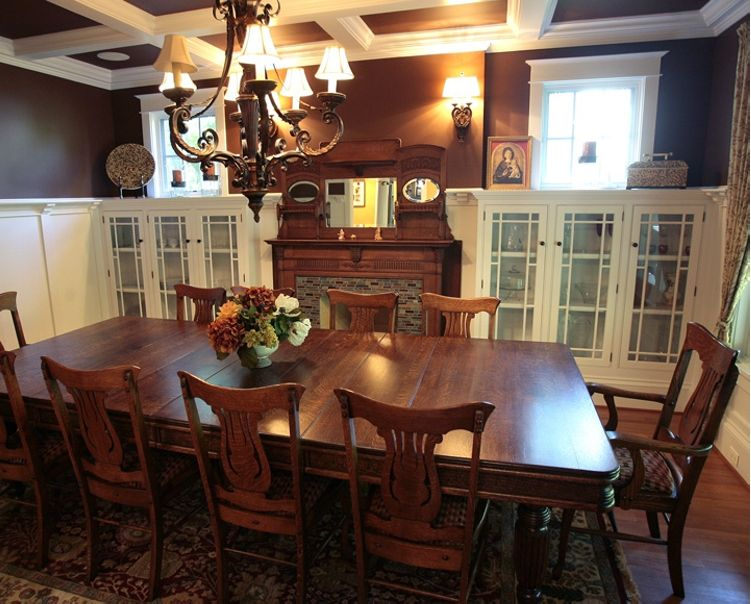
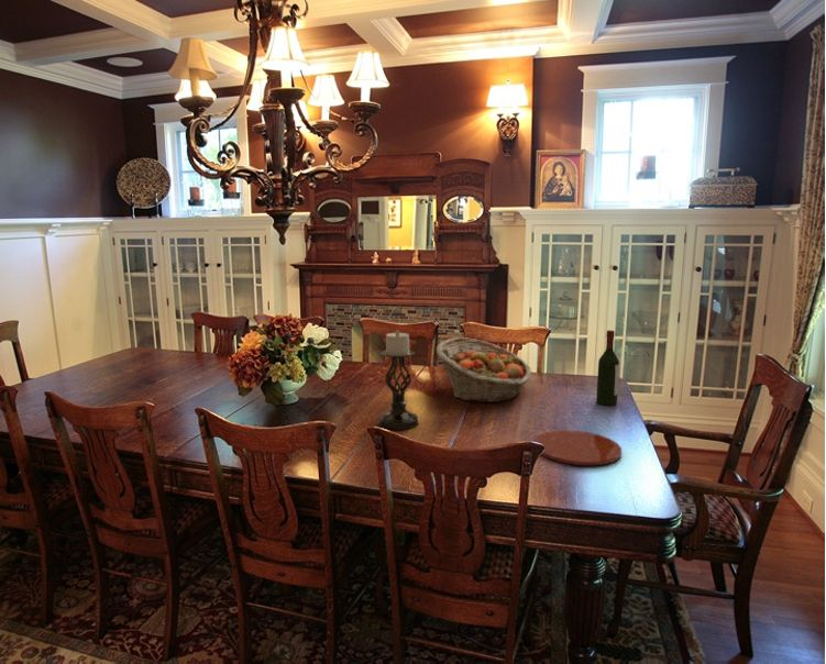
+ wine bottle (608, 366)
+ plate (576, 446)
+ candle holder (398, 377)
+ fruit basket (483, 367)
